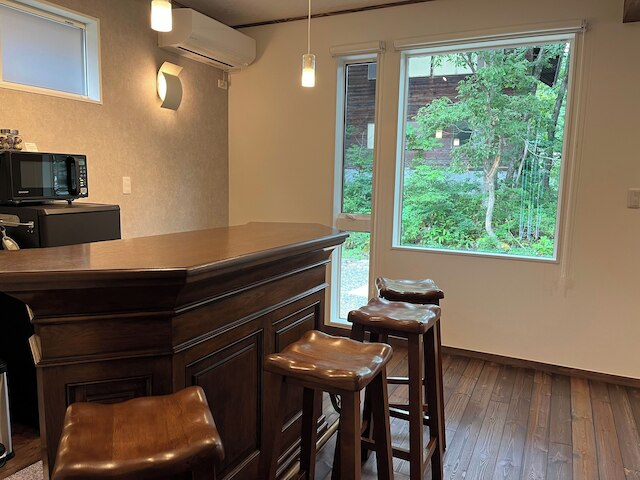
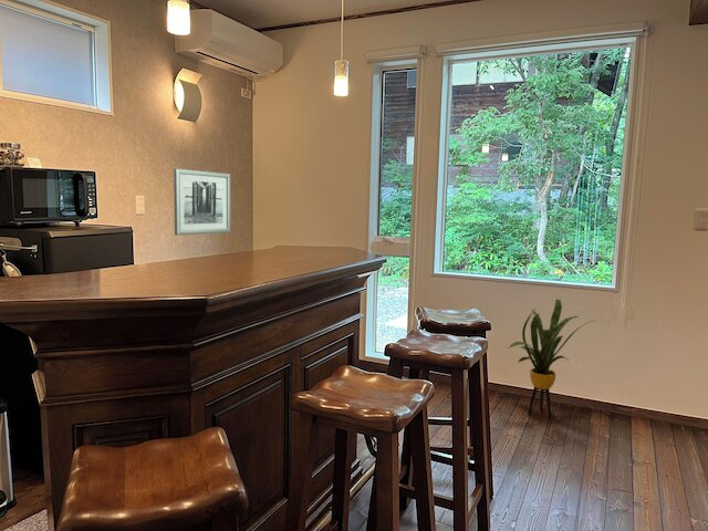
+ house plant (550, 358)
+ wall art (204, 202)
